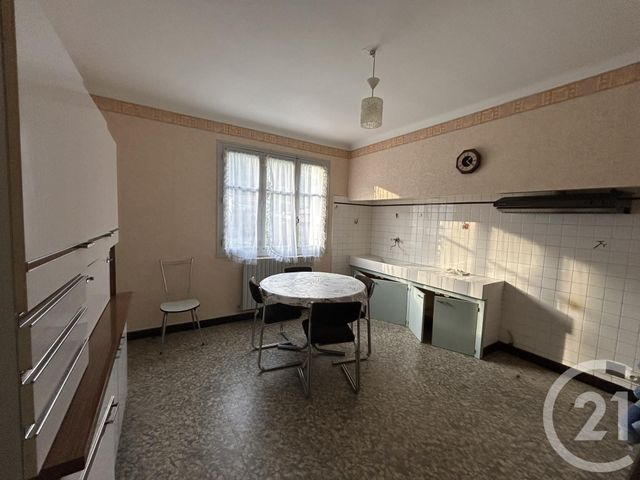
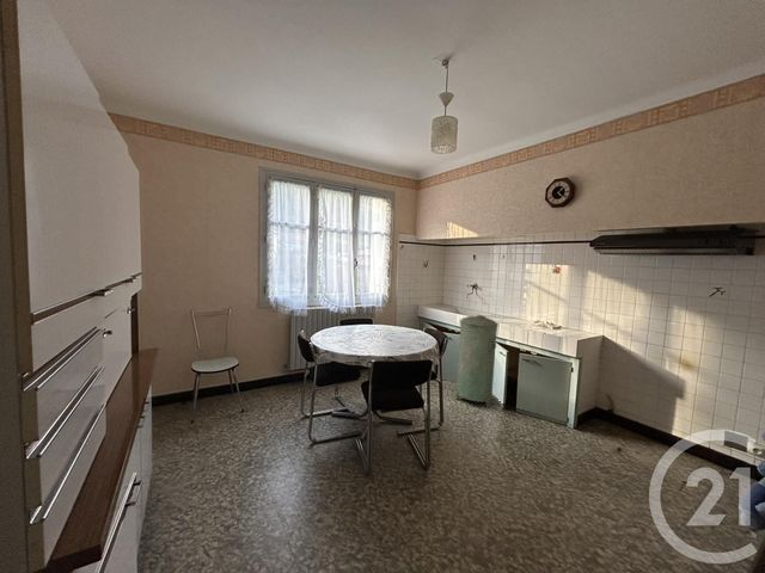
+ trash can (476, 357)
